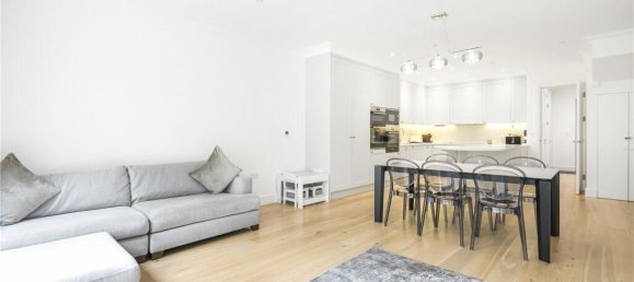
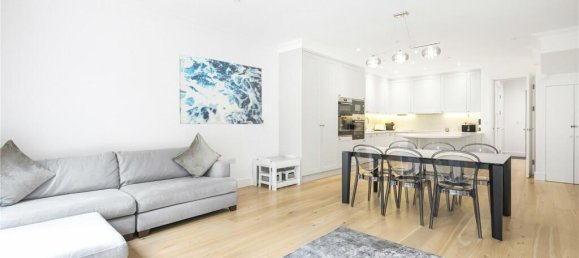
+ wall art (225, 93)
